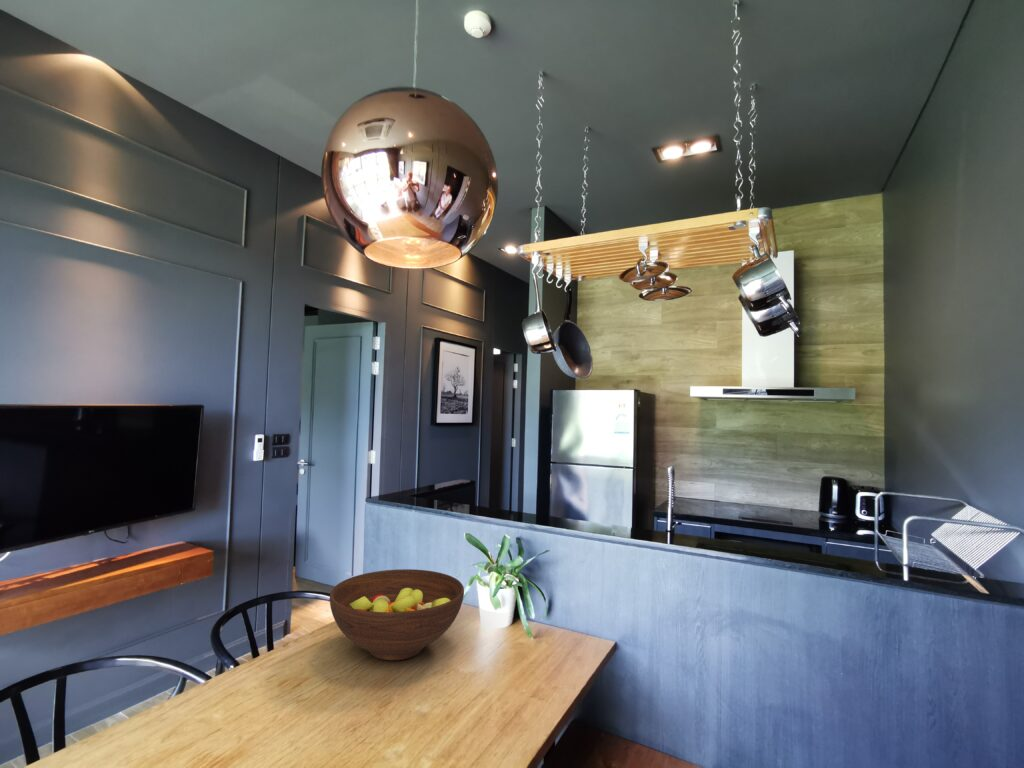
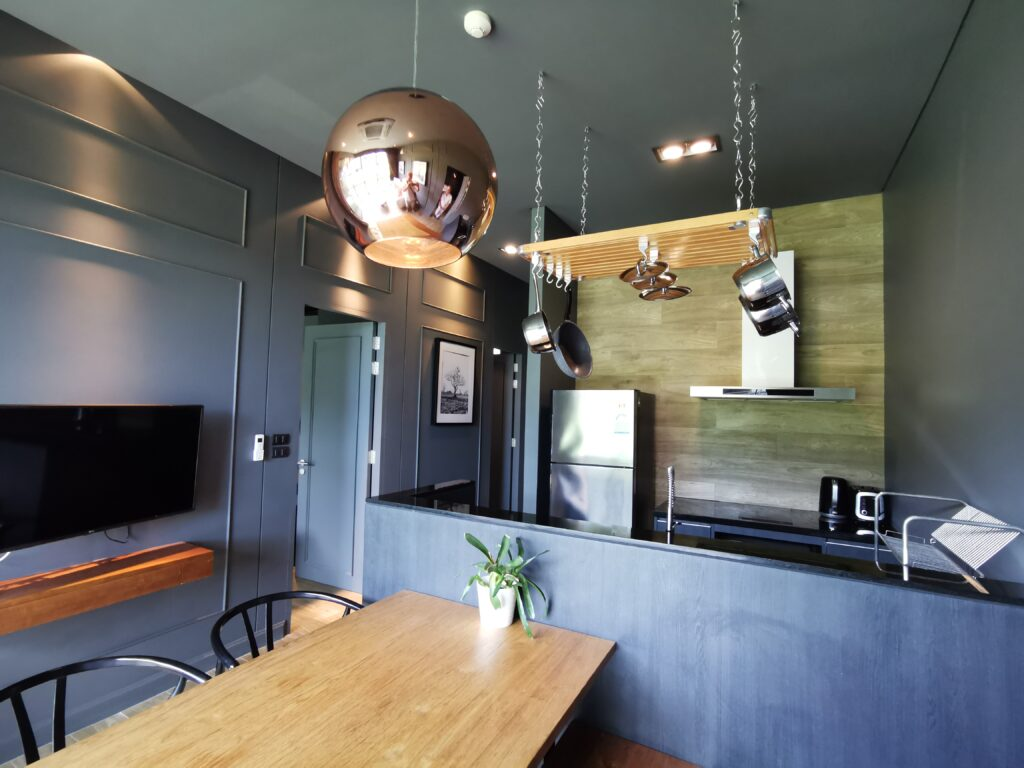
- fruit bowl (397, 619)
